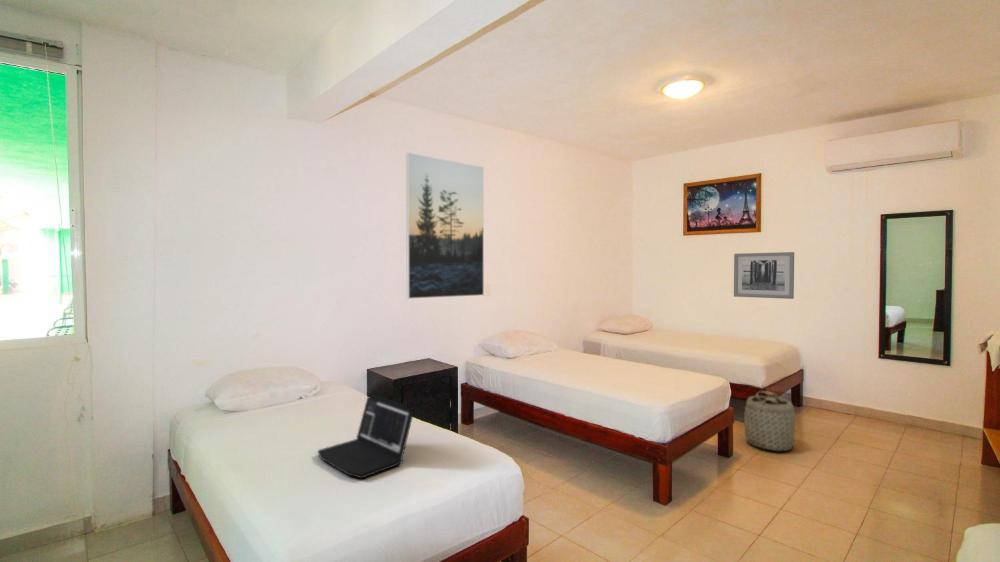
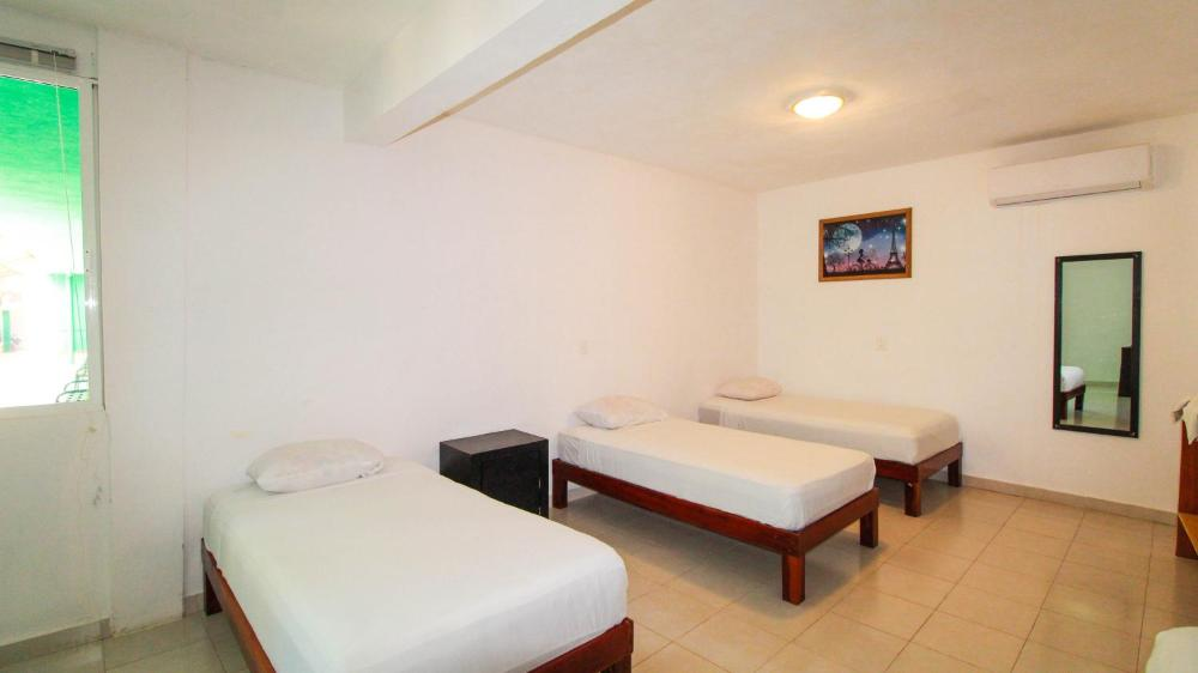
- laptop (363, 432)
- wall art (762, 275)
- basket (770, 419)
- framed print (447, 228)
